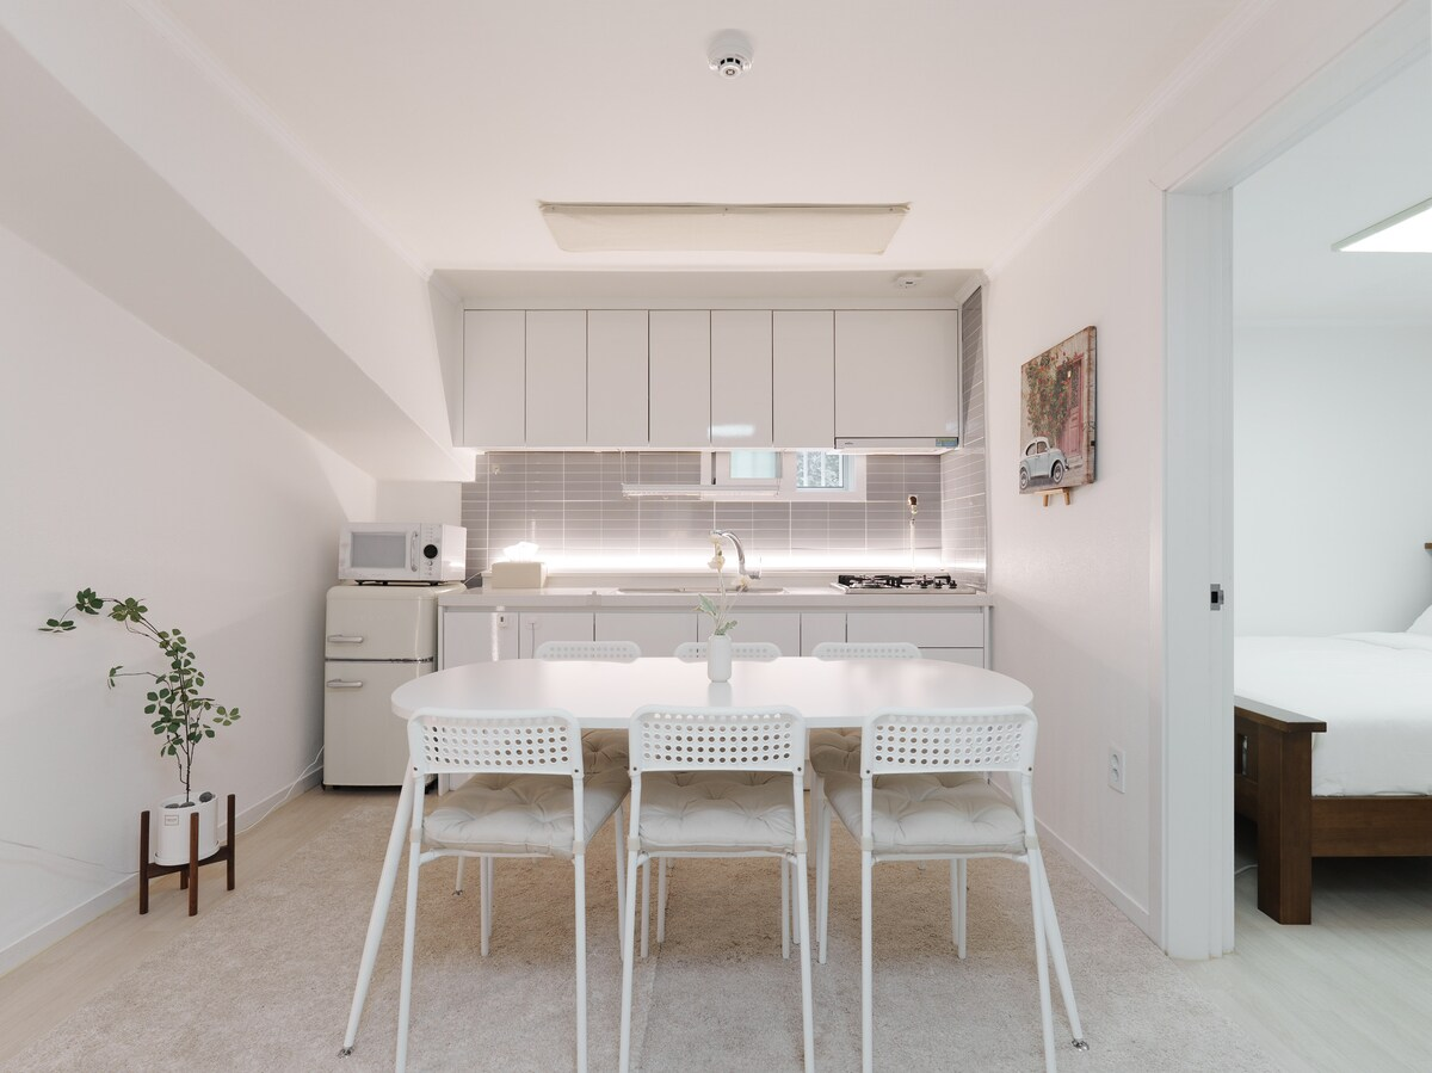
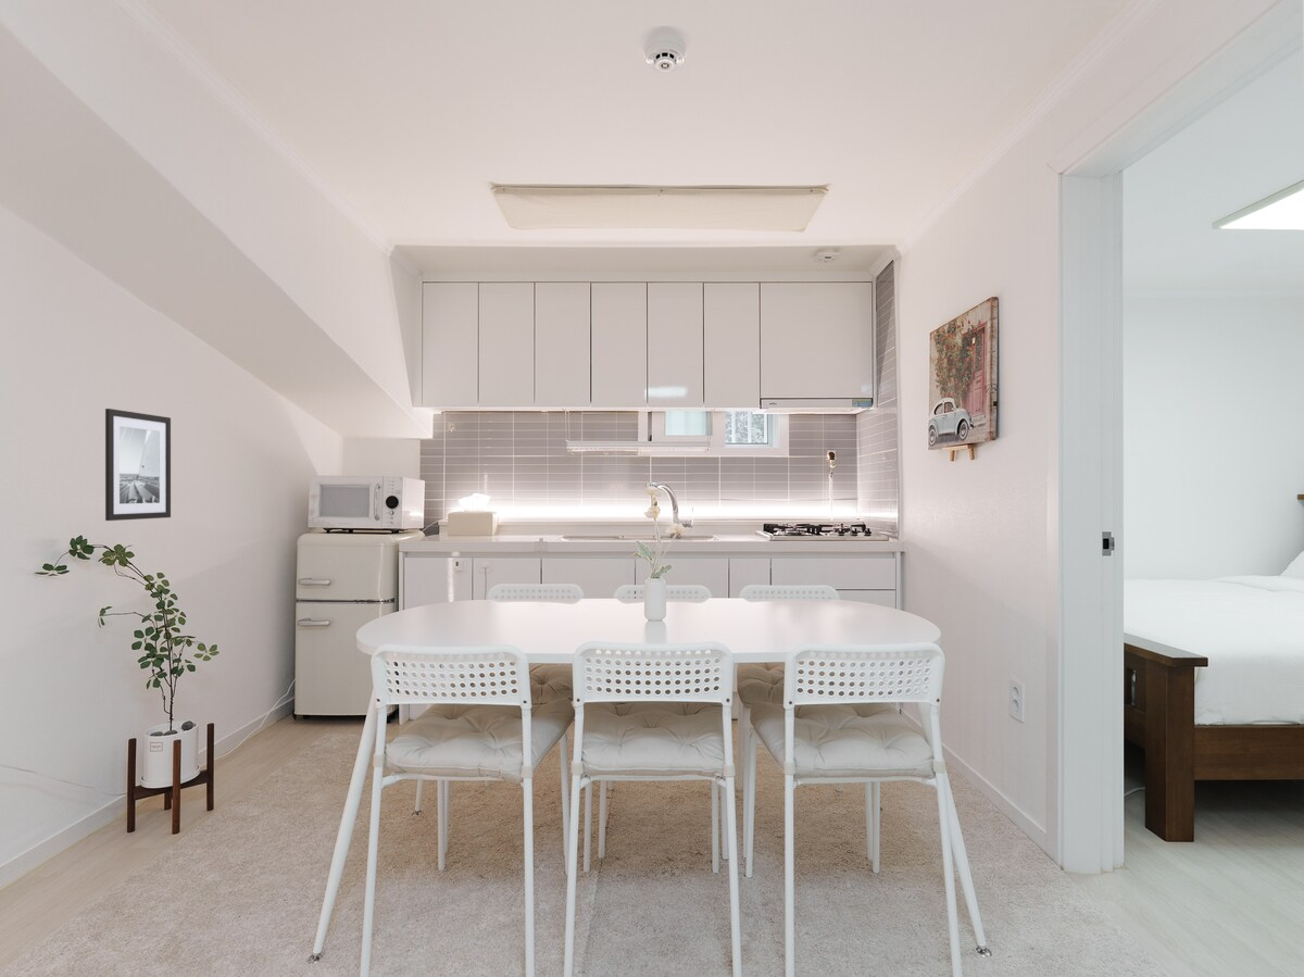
+ wall art (139, 466)
